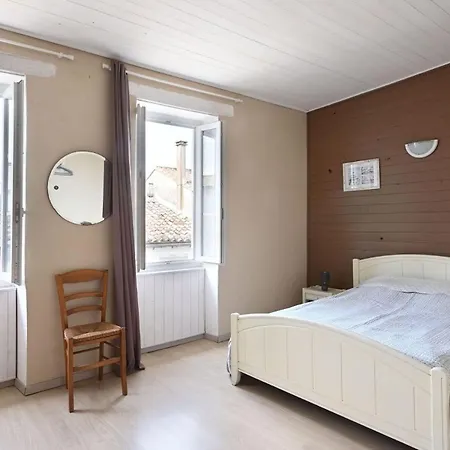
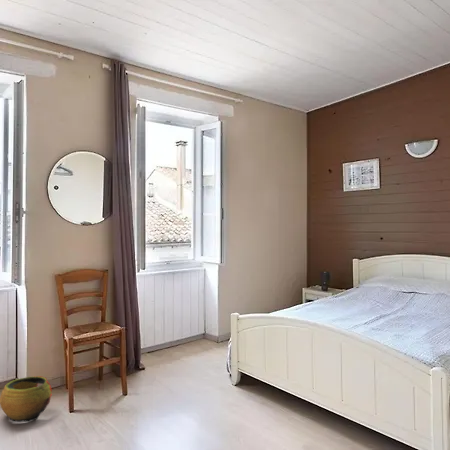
+ clay pot (22, 396)
